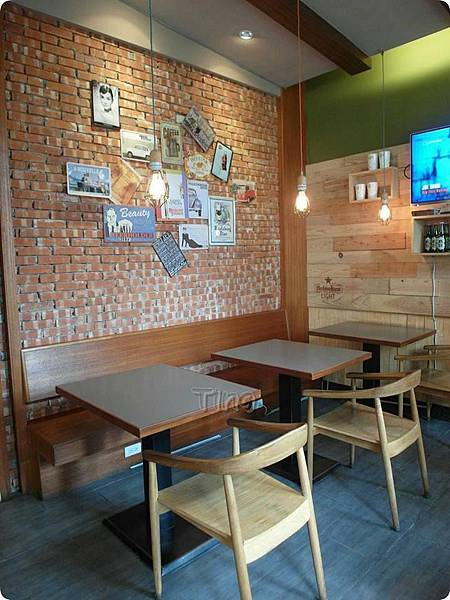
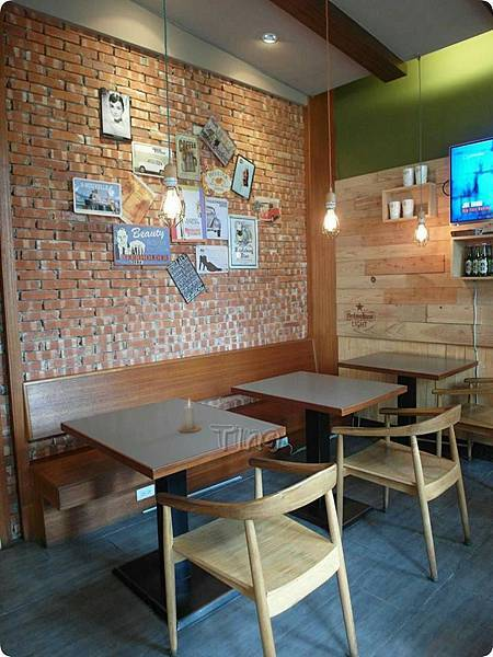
+ candle (188, 413)
